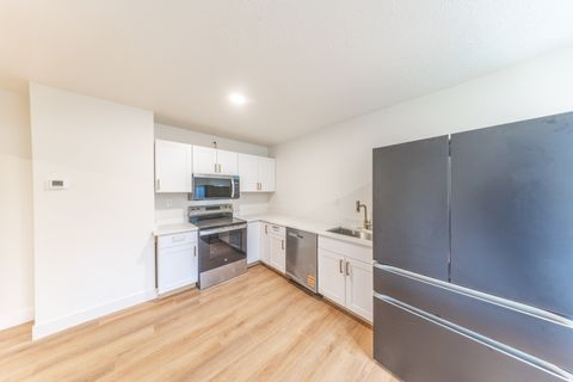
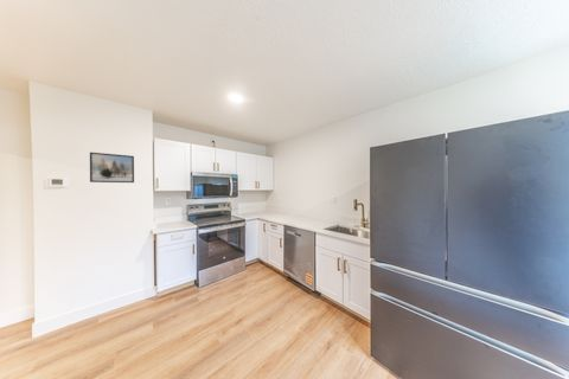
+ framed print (113, 168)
